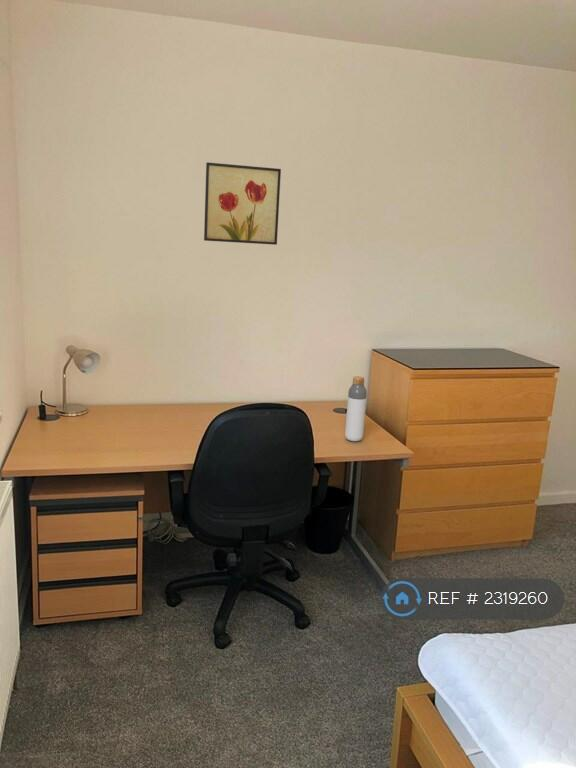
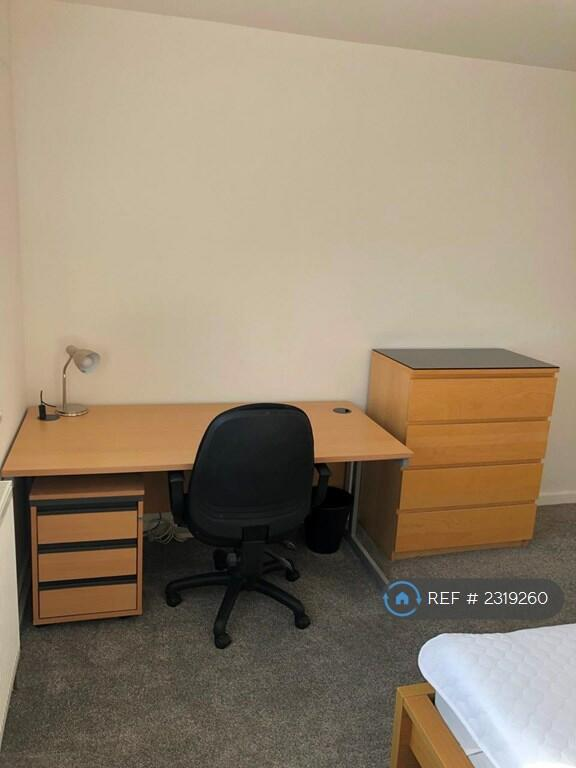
- wall art (242, 204)
- bottle (356, 408)
